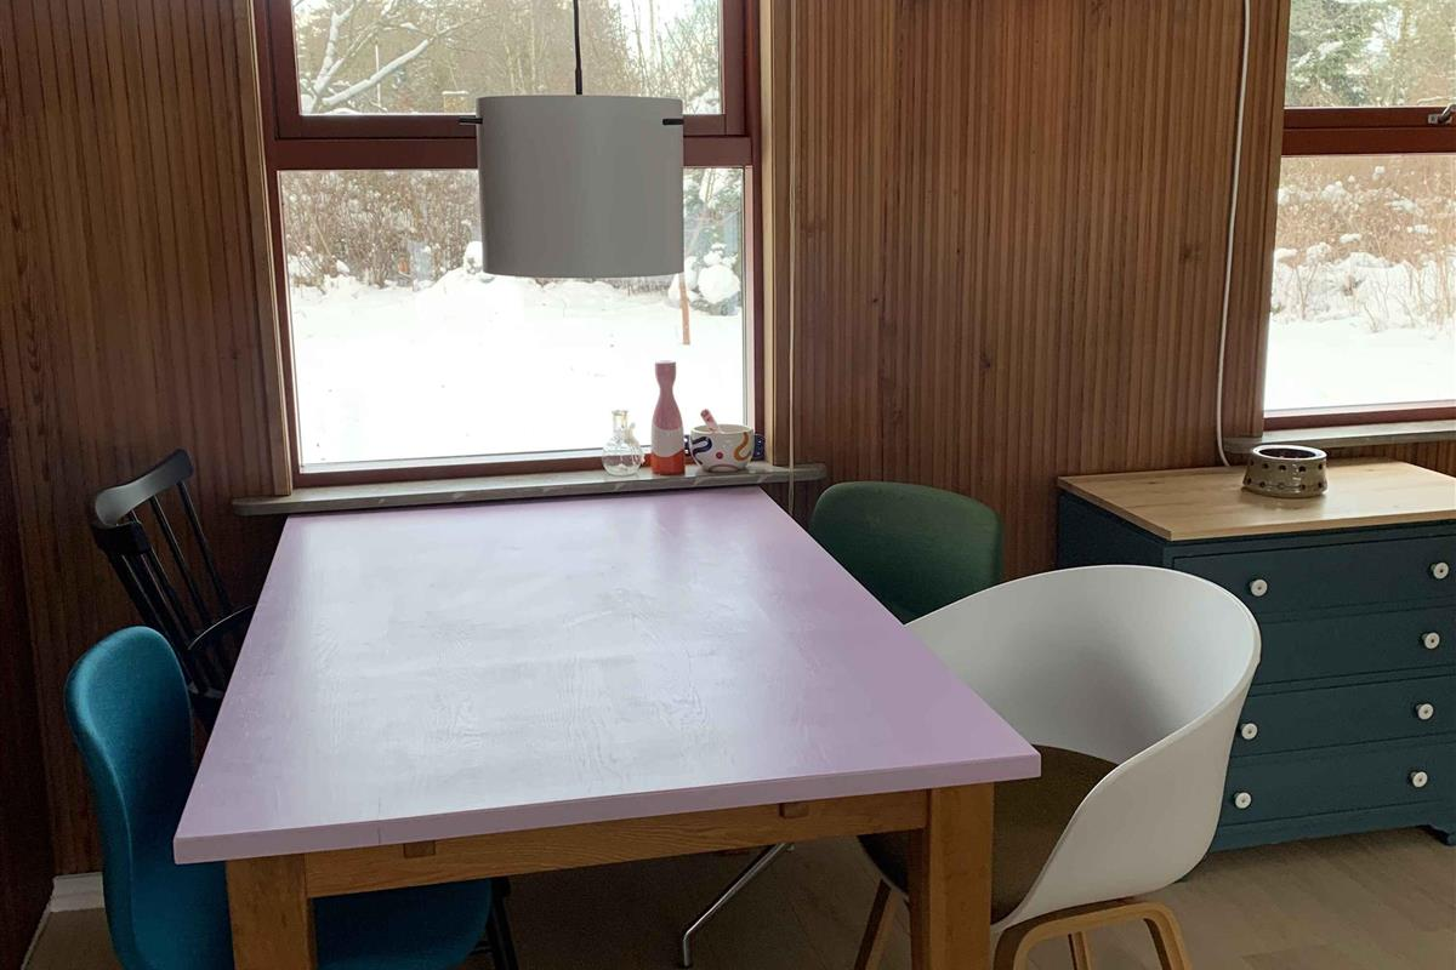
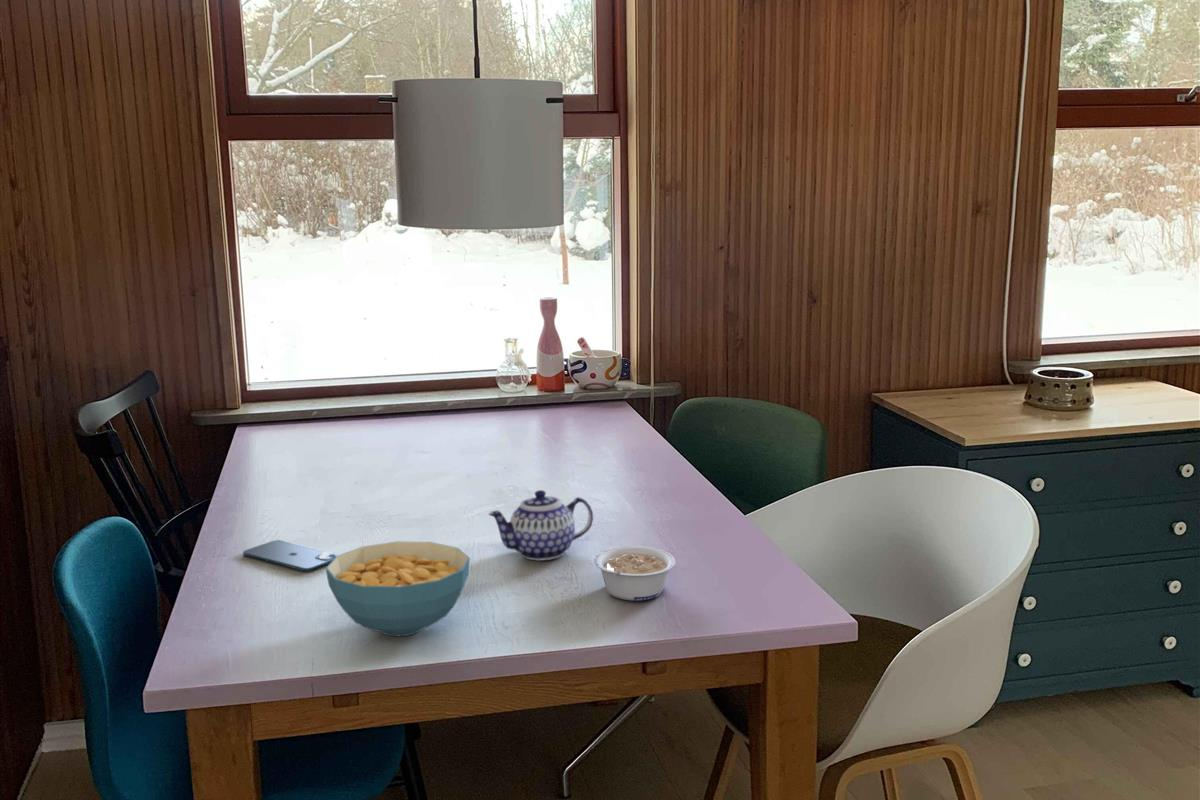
+ cereal bowl (400, 595)
+ legume (635, 573)
+ smartphone (291, 554)
+ teapot (541, 522)
